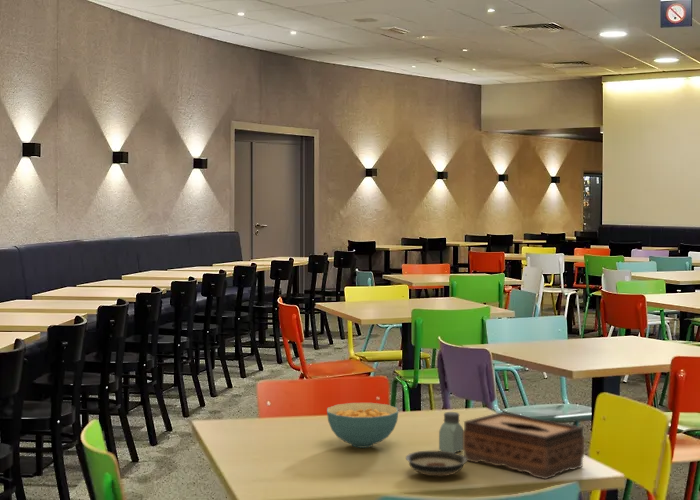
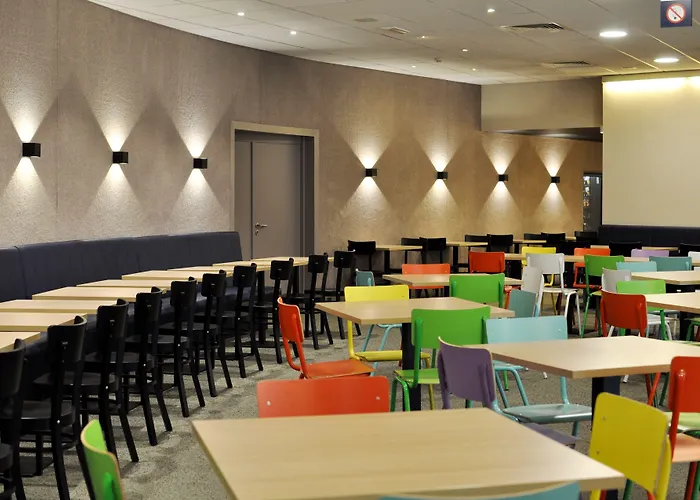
- saucer (436, 465)
- saltshaker (451, 431)
- cereal bowl (362, 427)
- tissue box (522, 443)
